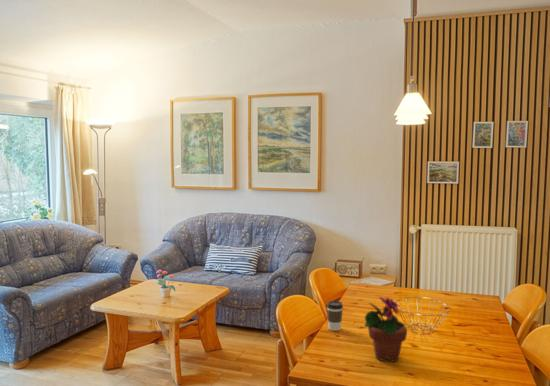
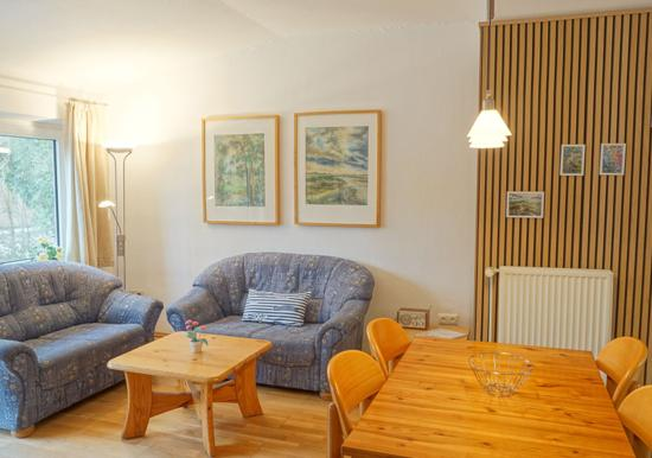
- potted flower (385, 326)
- coffee cup (334, 316)
